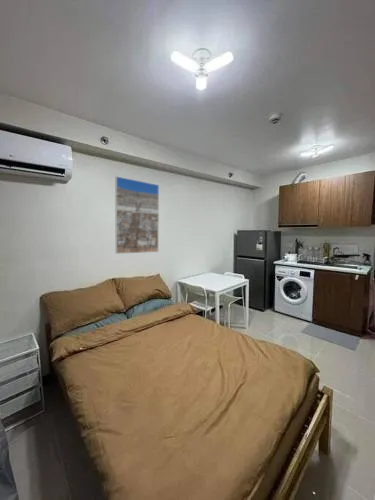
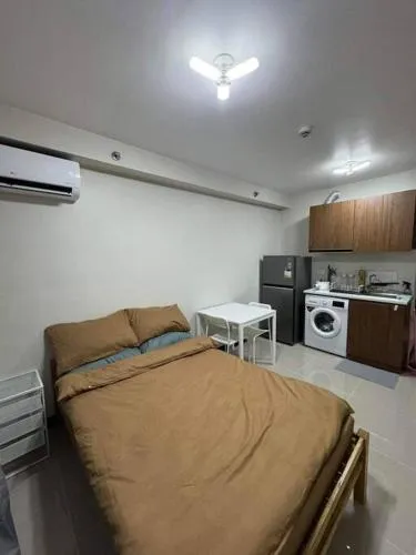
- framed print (138, 217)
